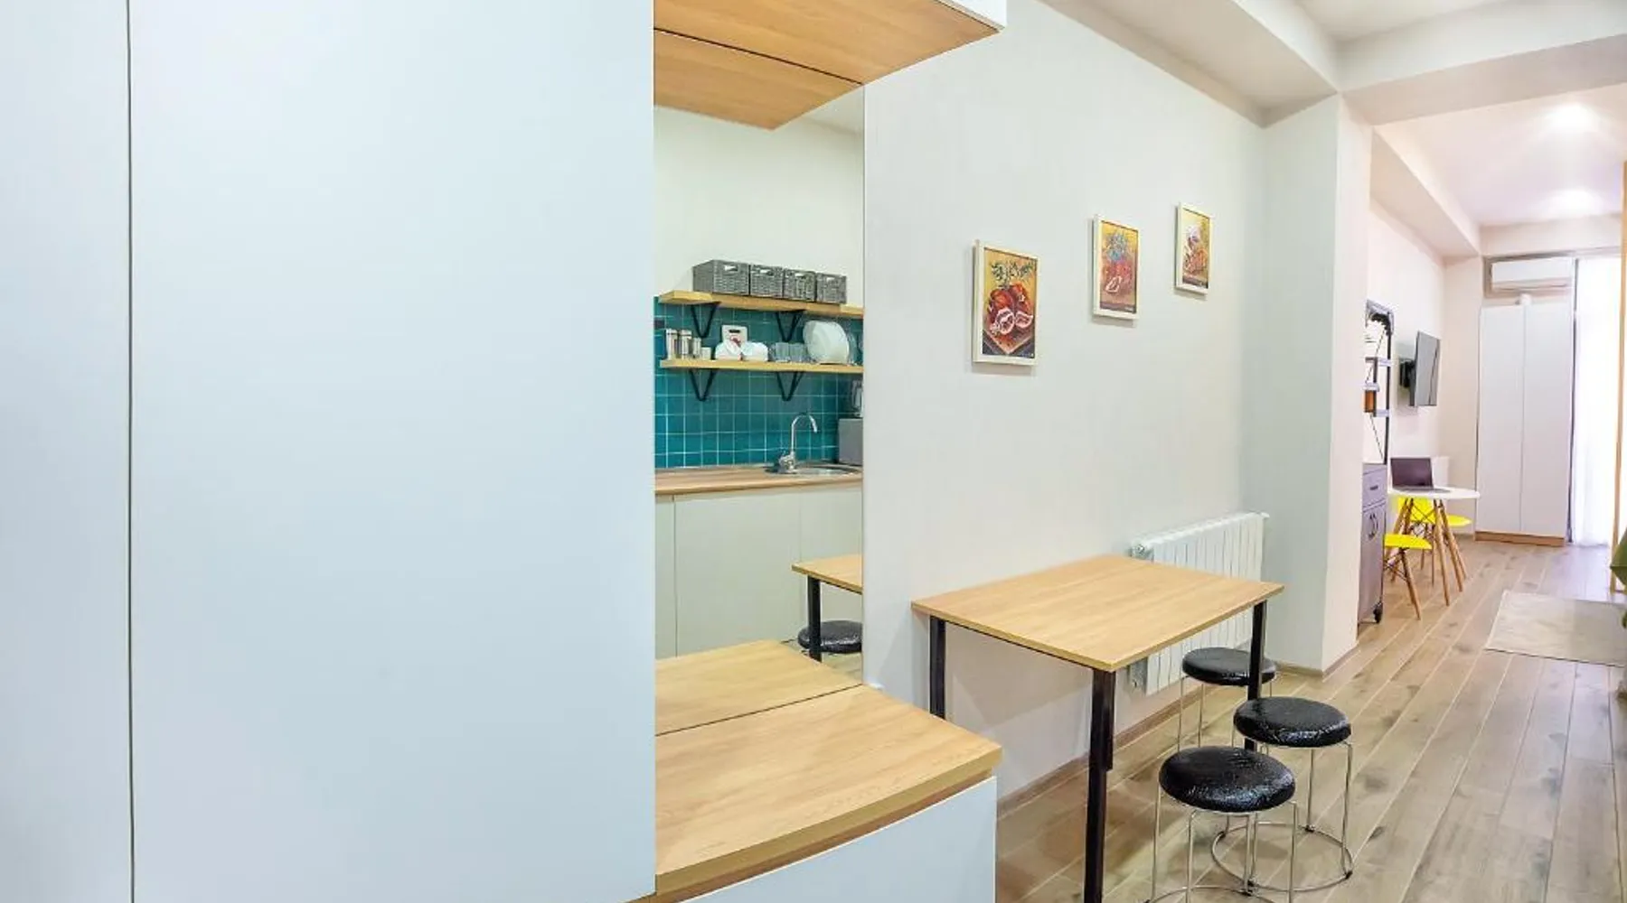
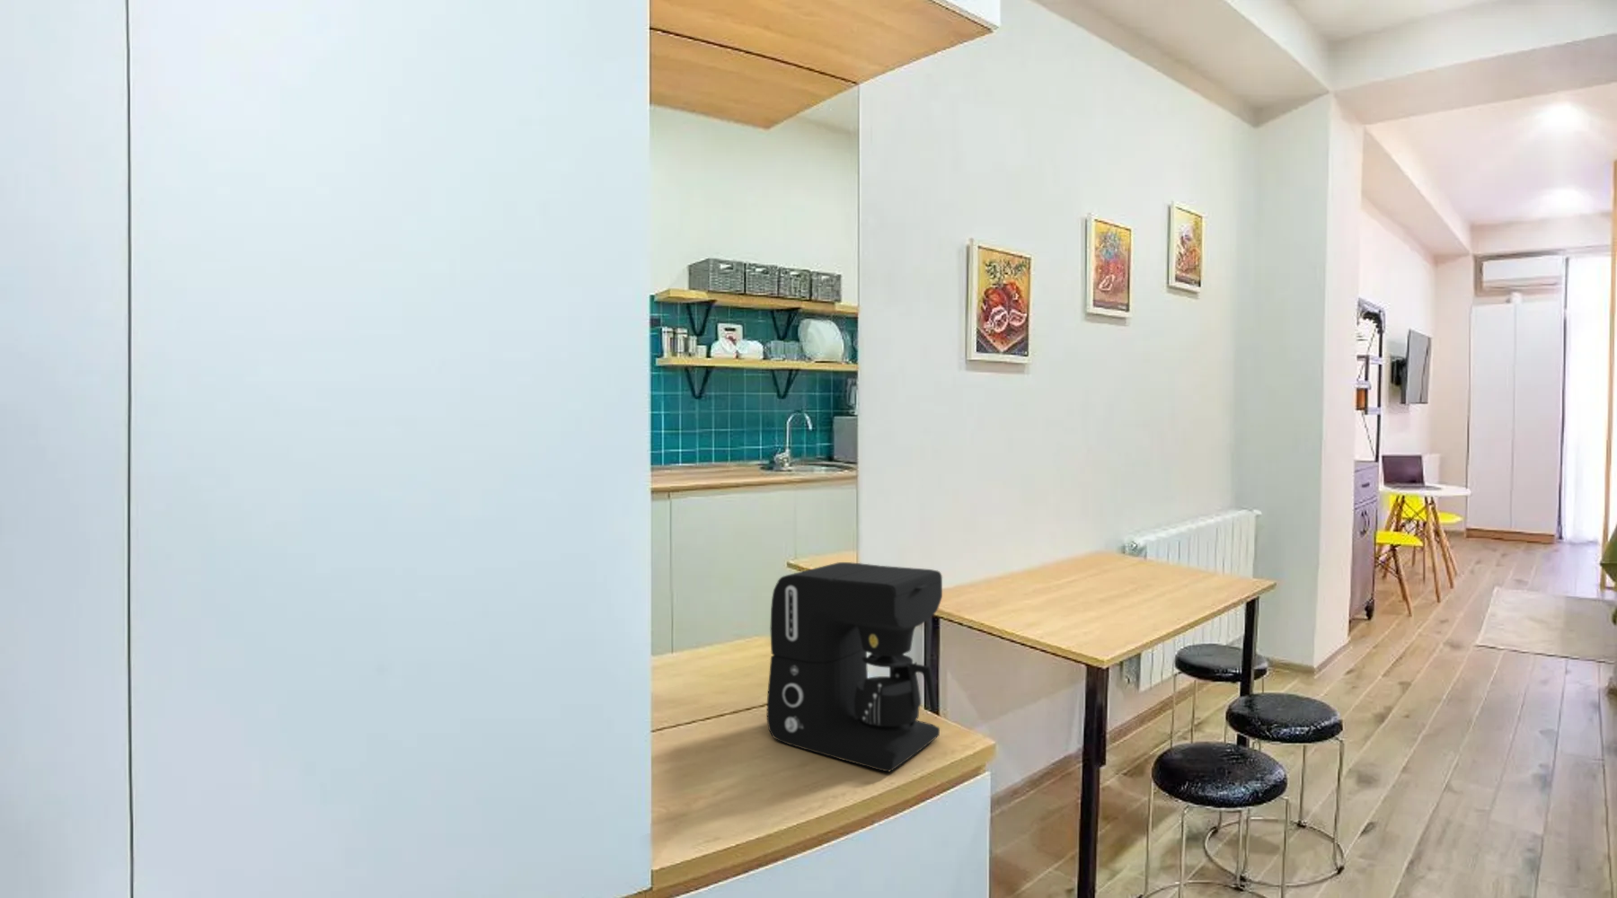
+ coffee maker (860, 657)
